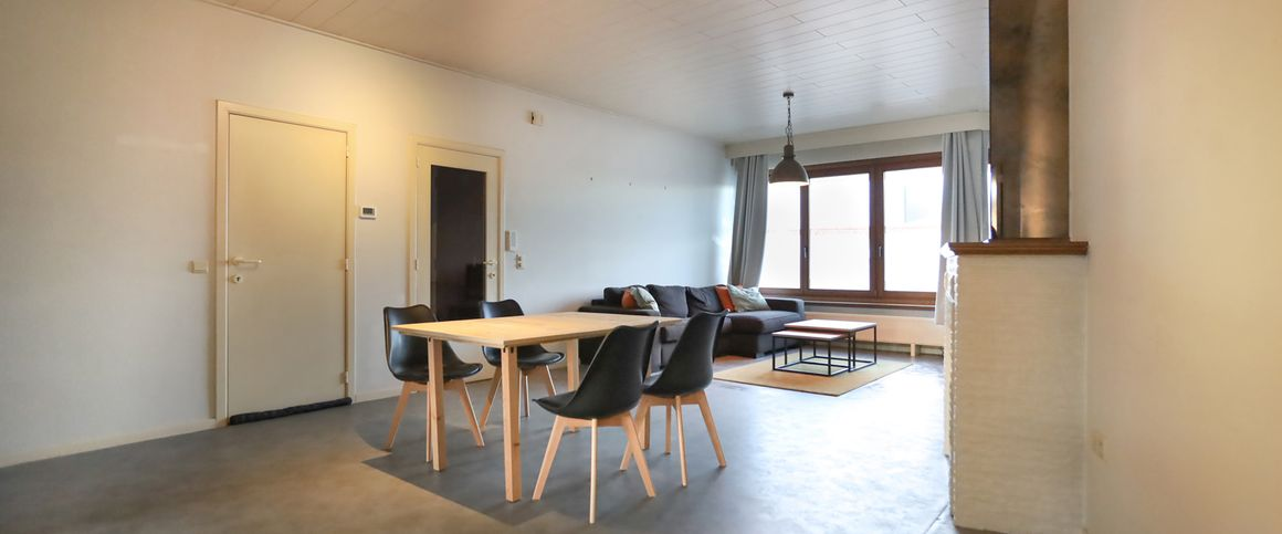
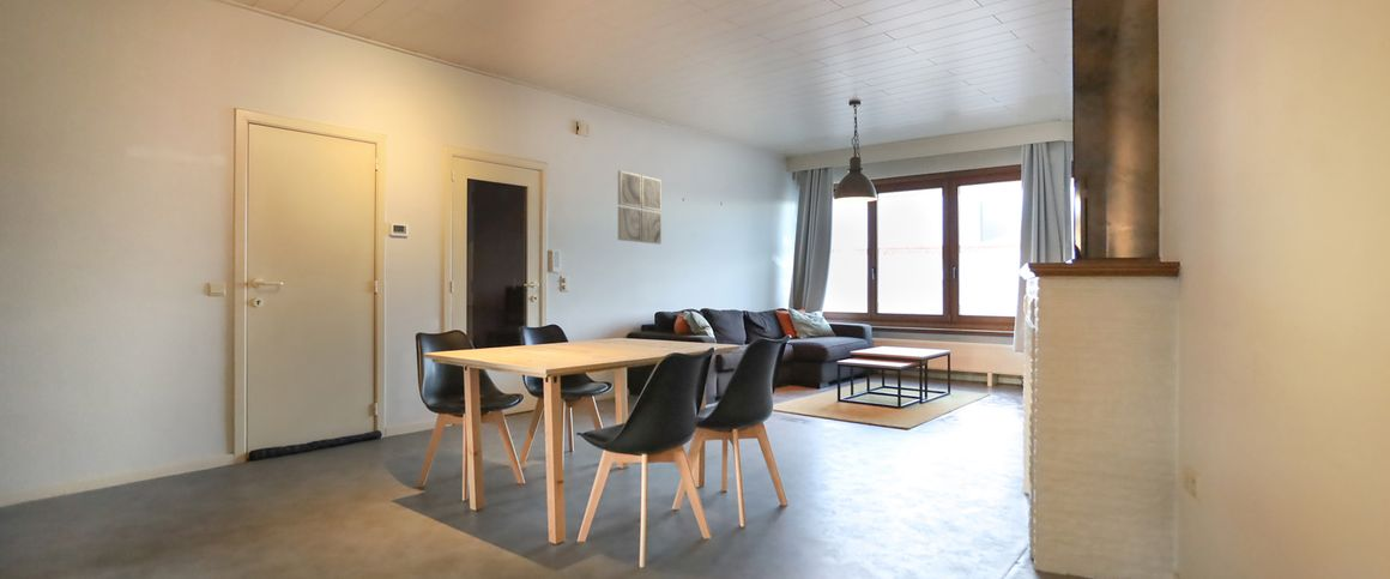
+ wall art (640, 207)
